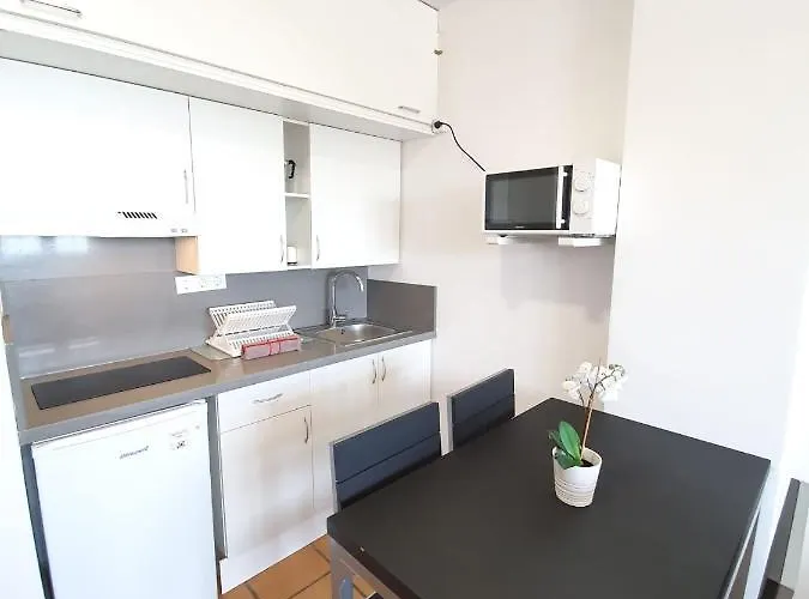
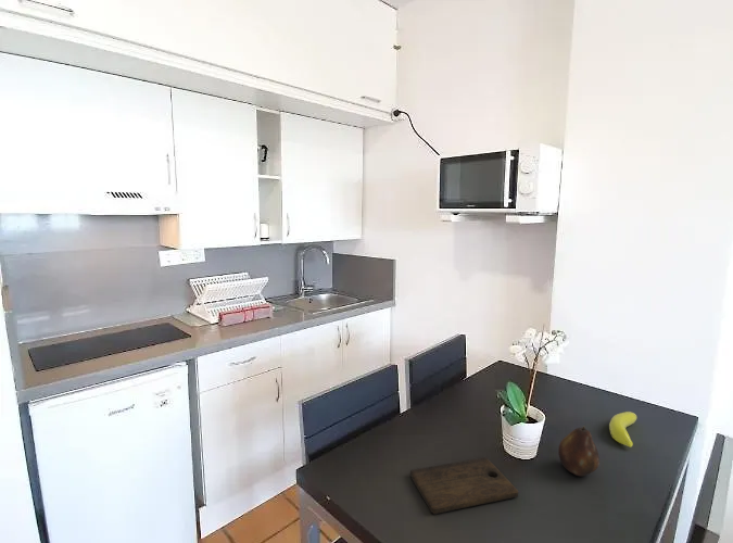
+ fruit (579, 449)
+ banana (629, 425)
+ cutting board (462, 482)
